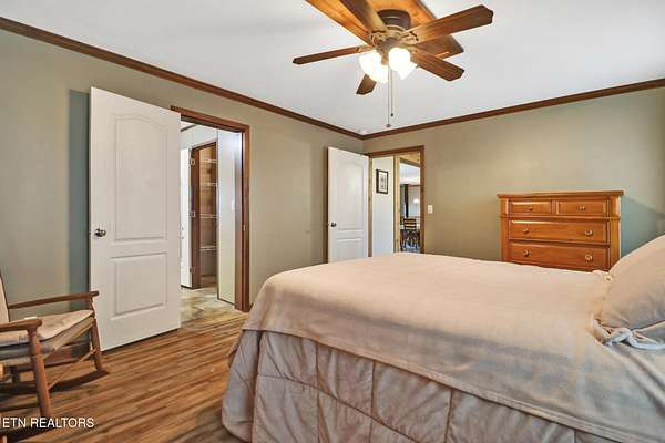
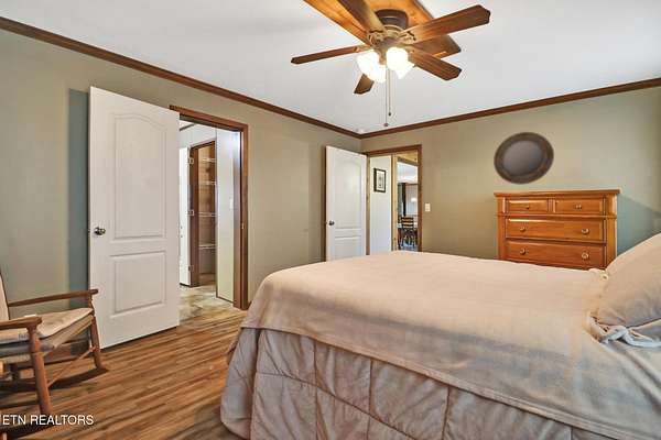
+ home mirror (522, 158)
